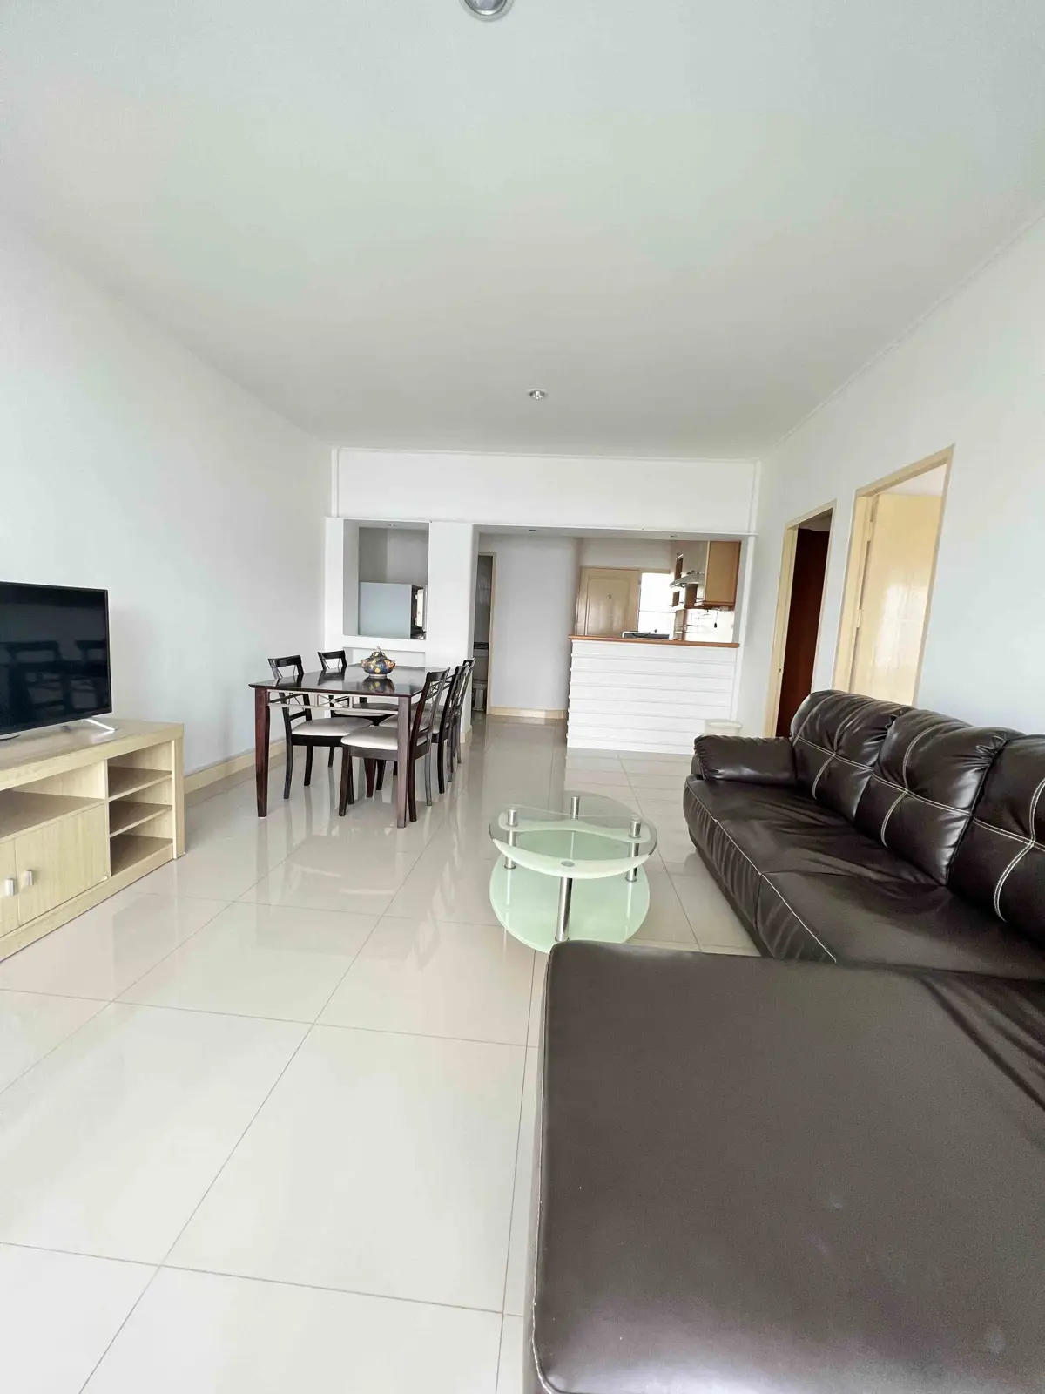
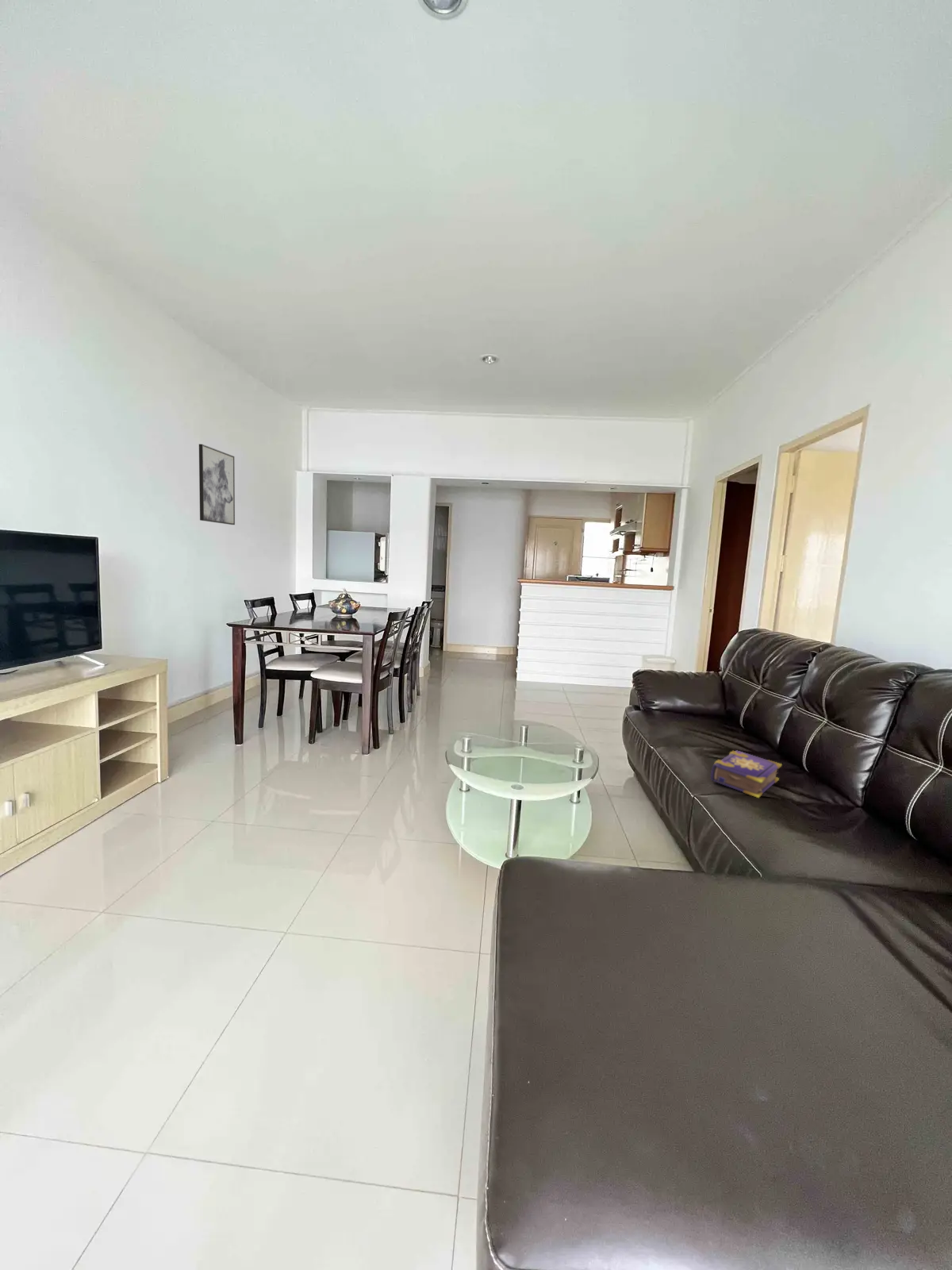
+ book (745, 771)
+ wall art (217, 487)
